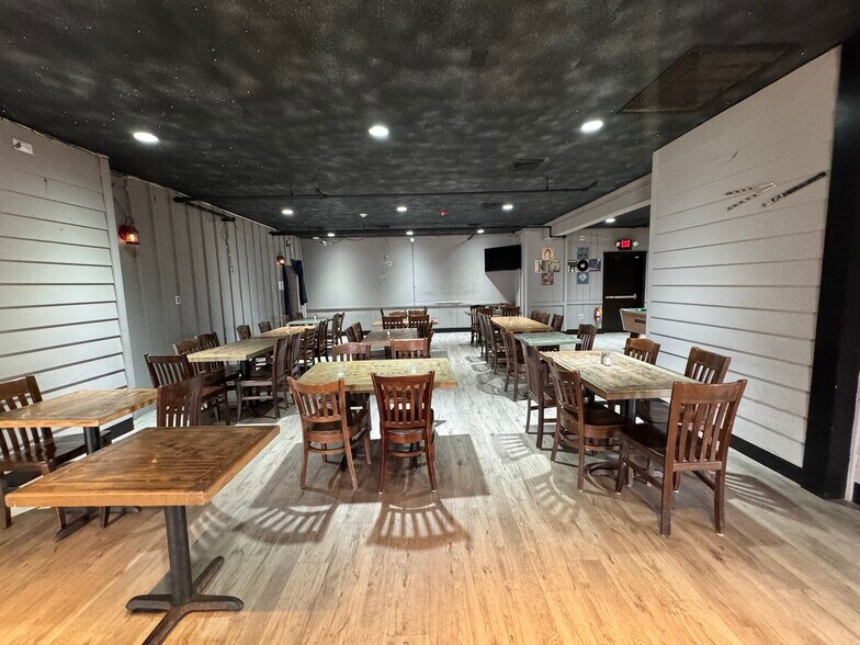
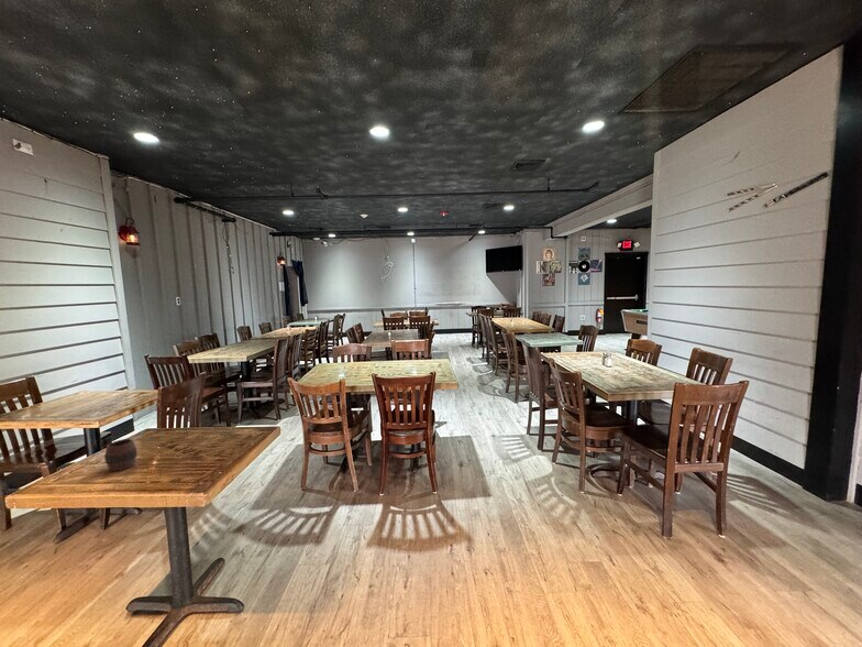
+ cup (121, 454)
